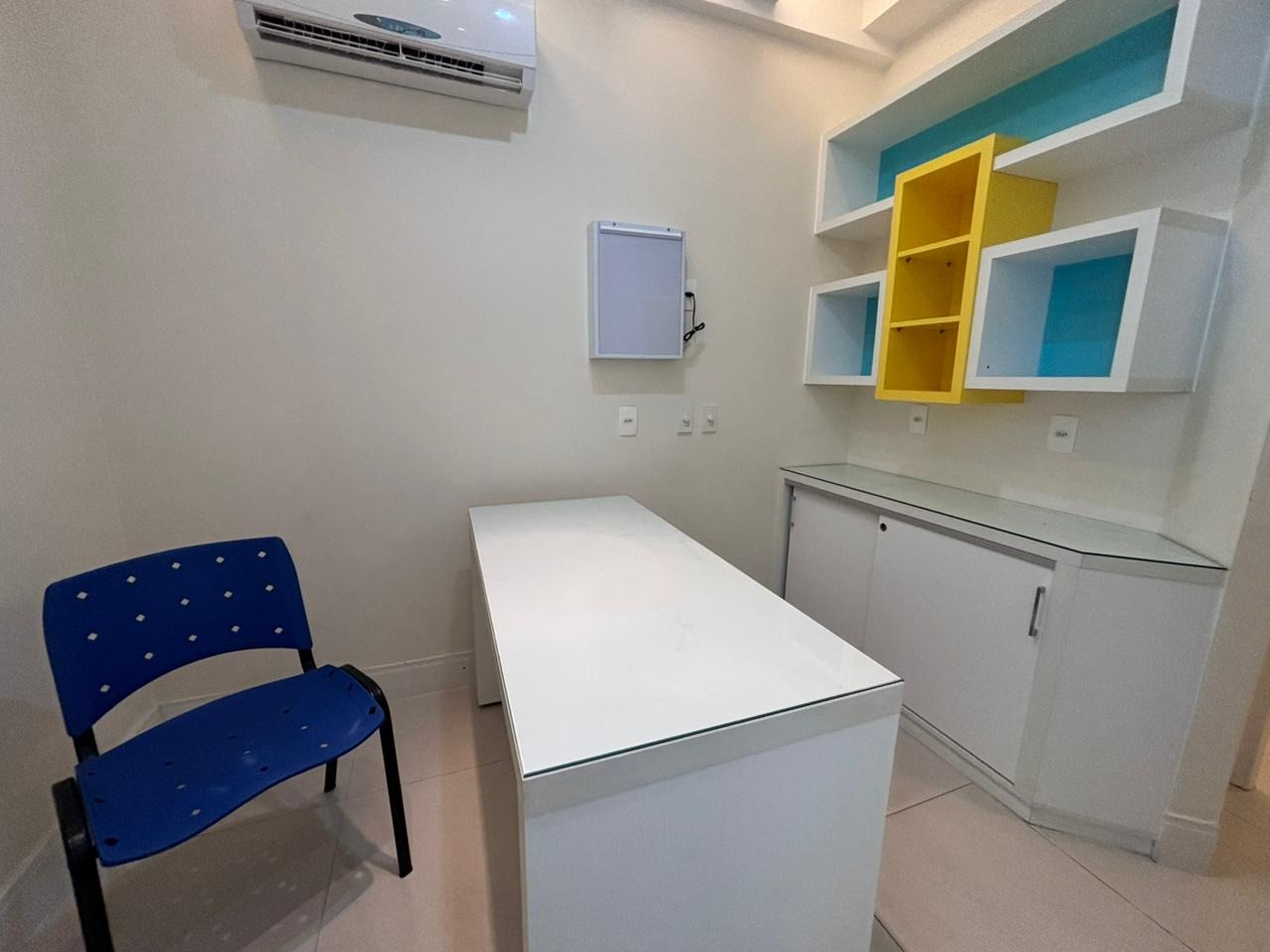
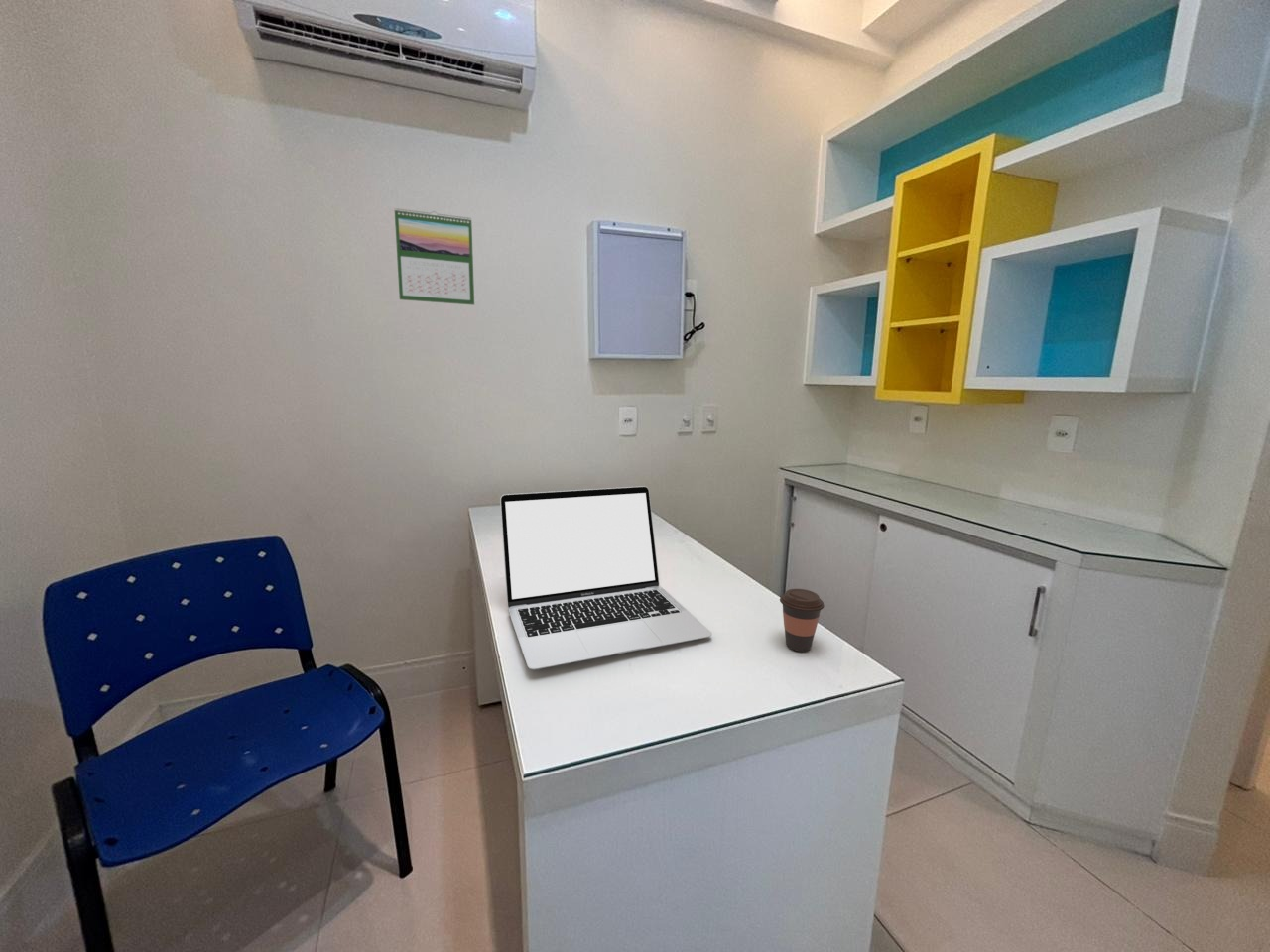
+ coffee cup (800, 620)
+ laptop (599, 561)
+ calendar (436, 257)
